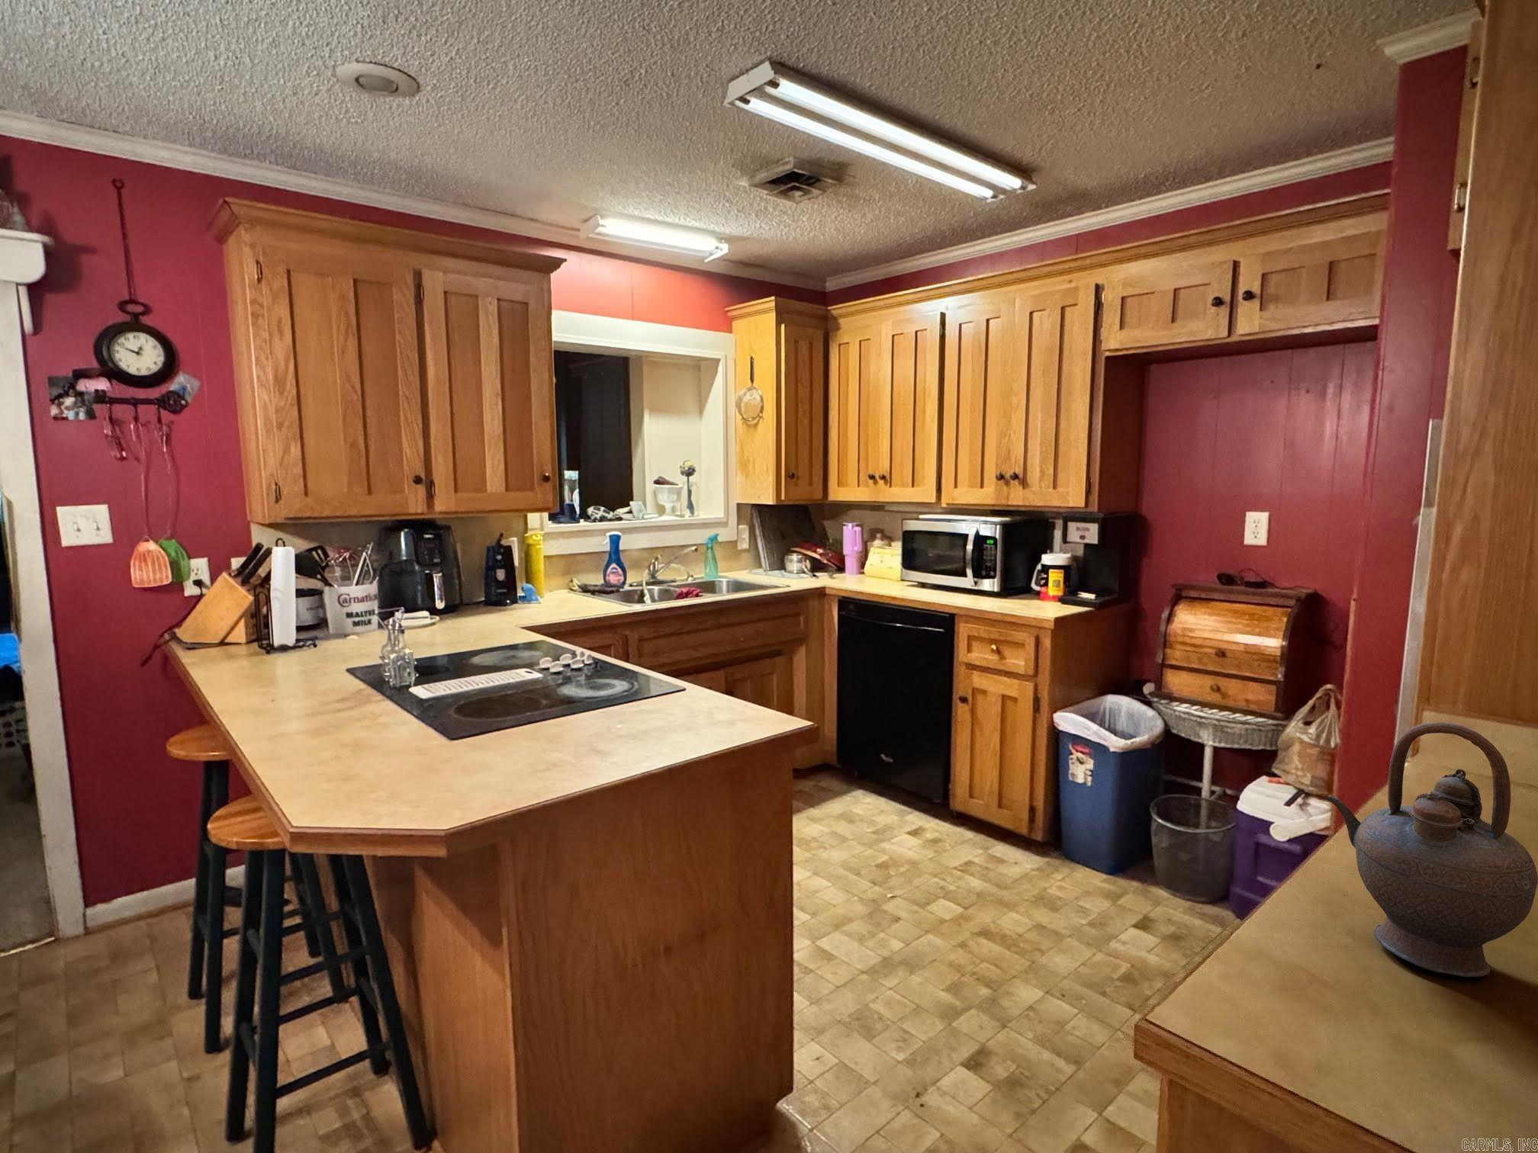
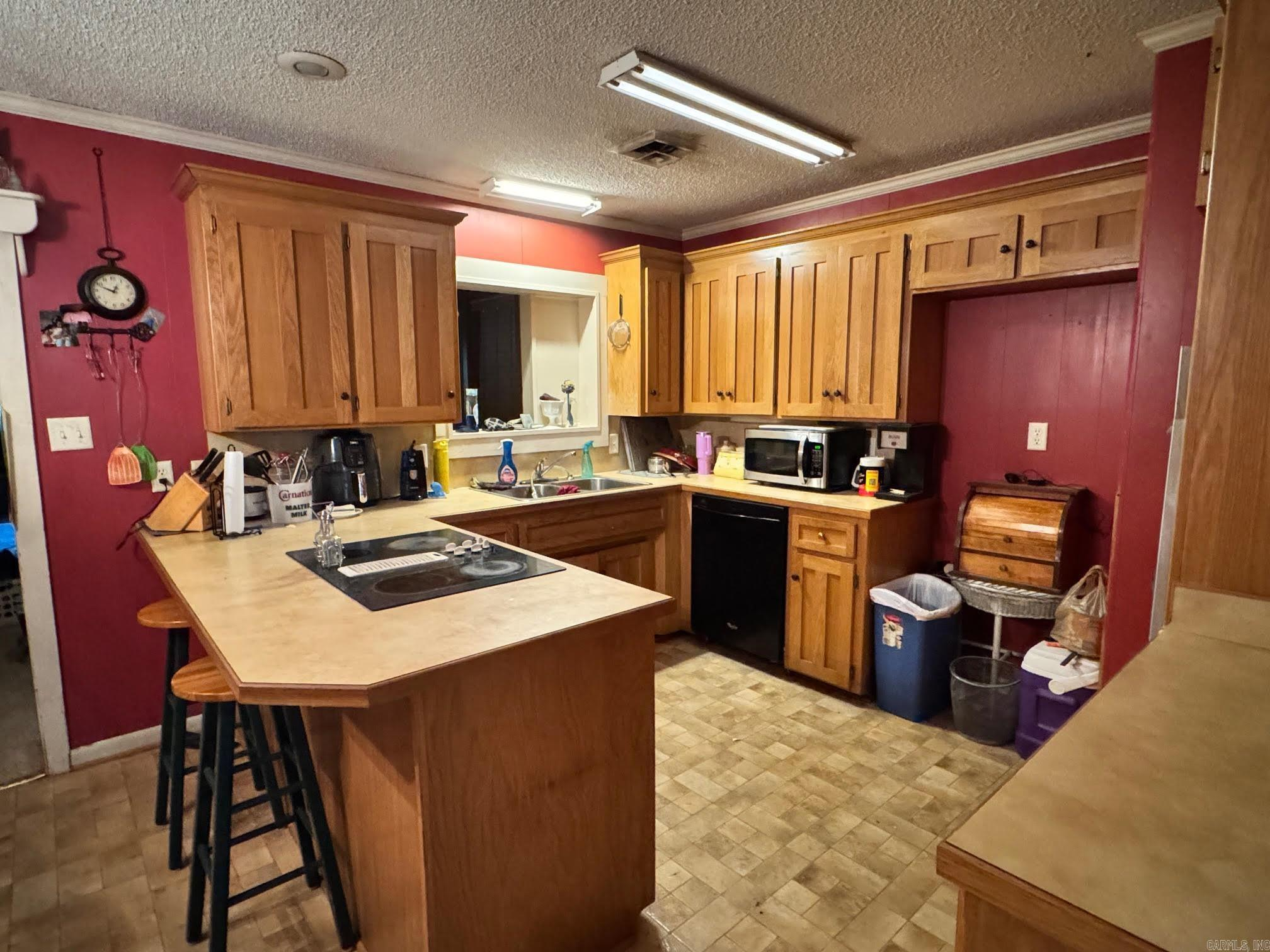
- teapot (1423, 834)
